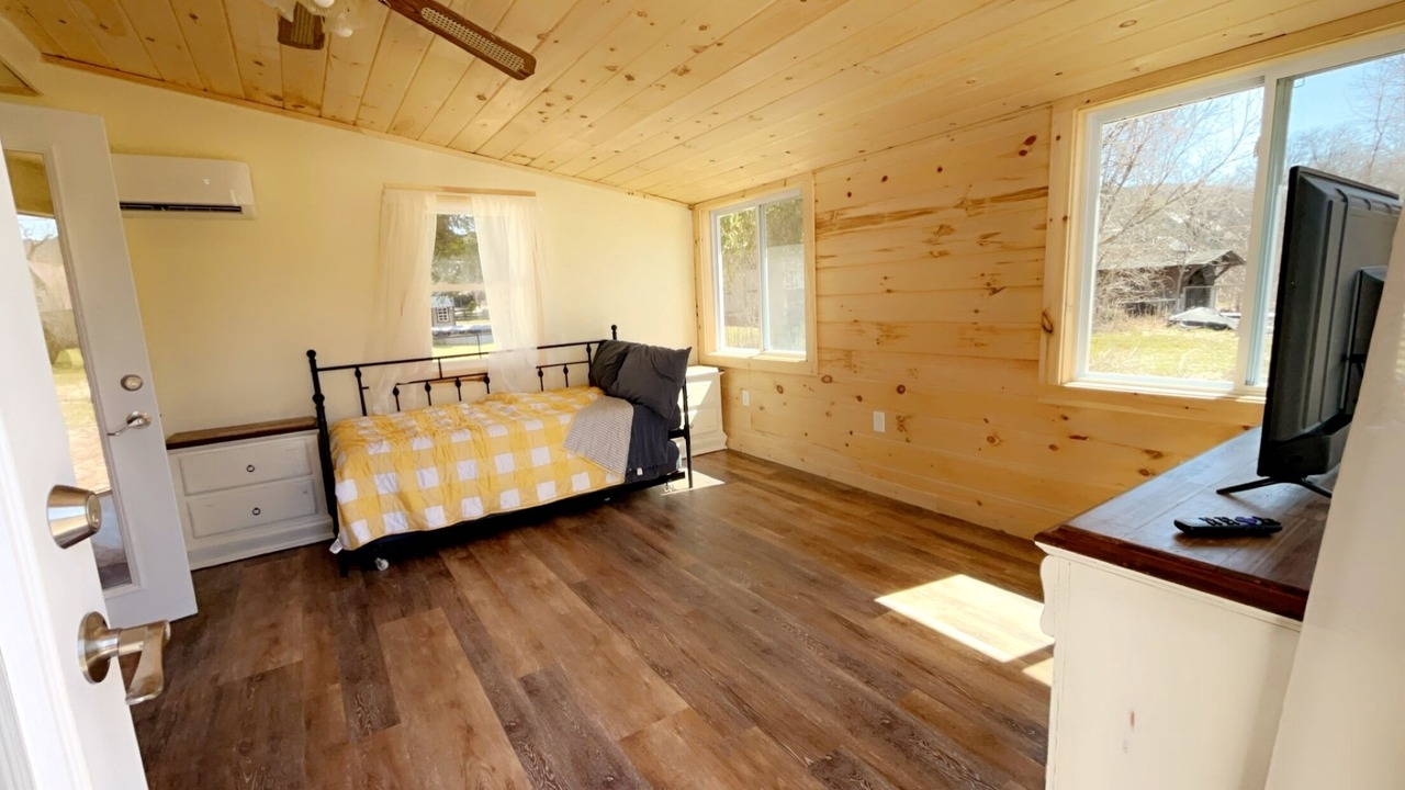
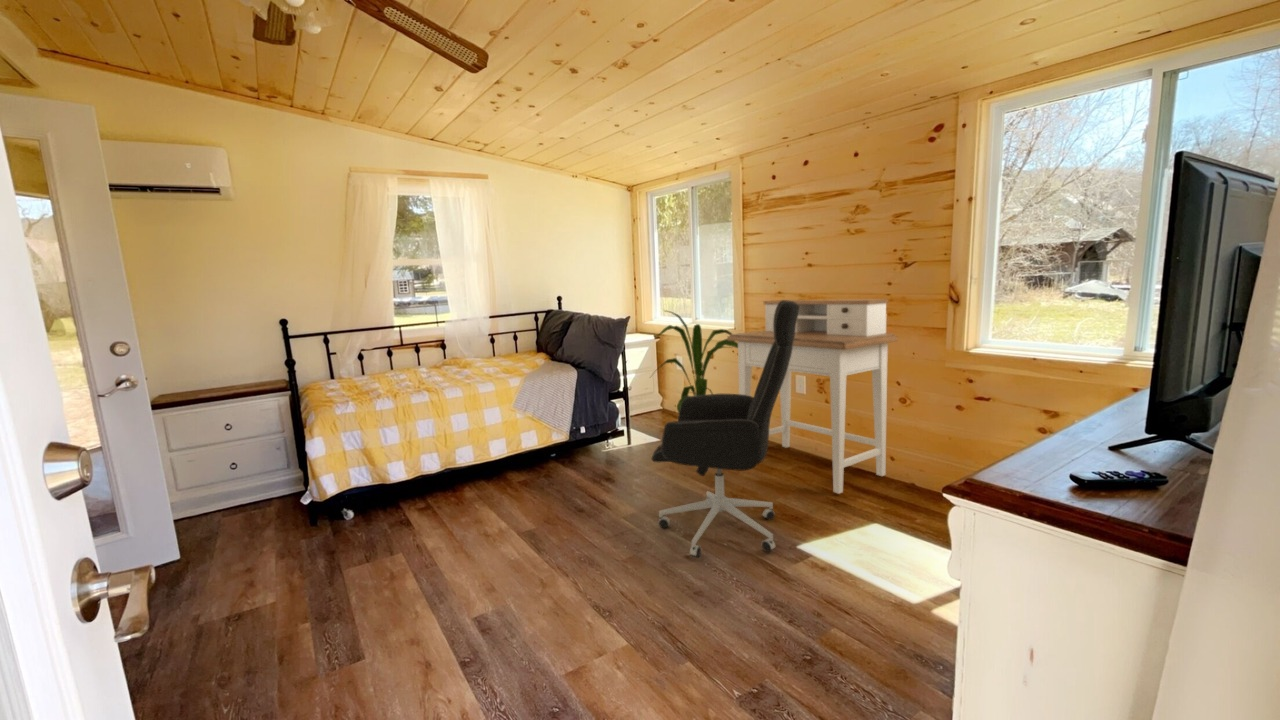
+ house plant (702, 375)
+ desk (808, 373)
+ office chair (724, 420)
